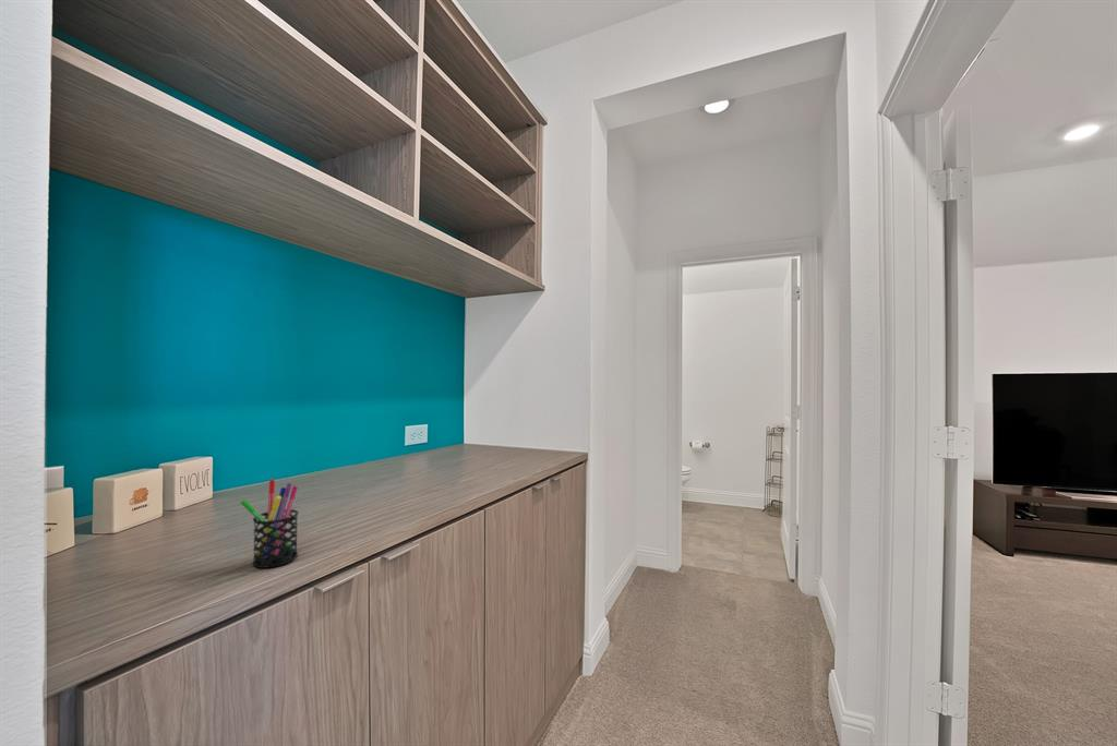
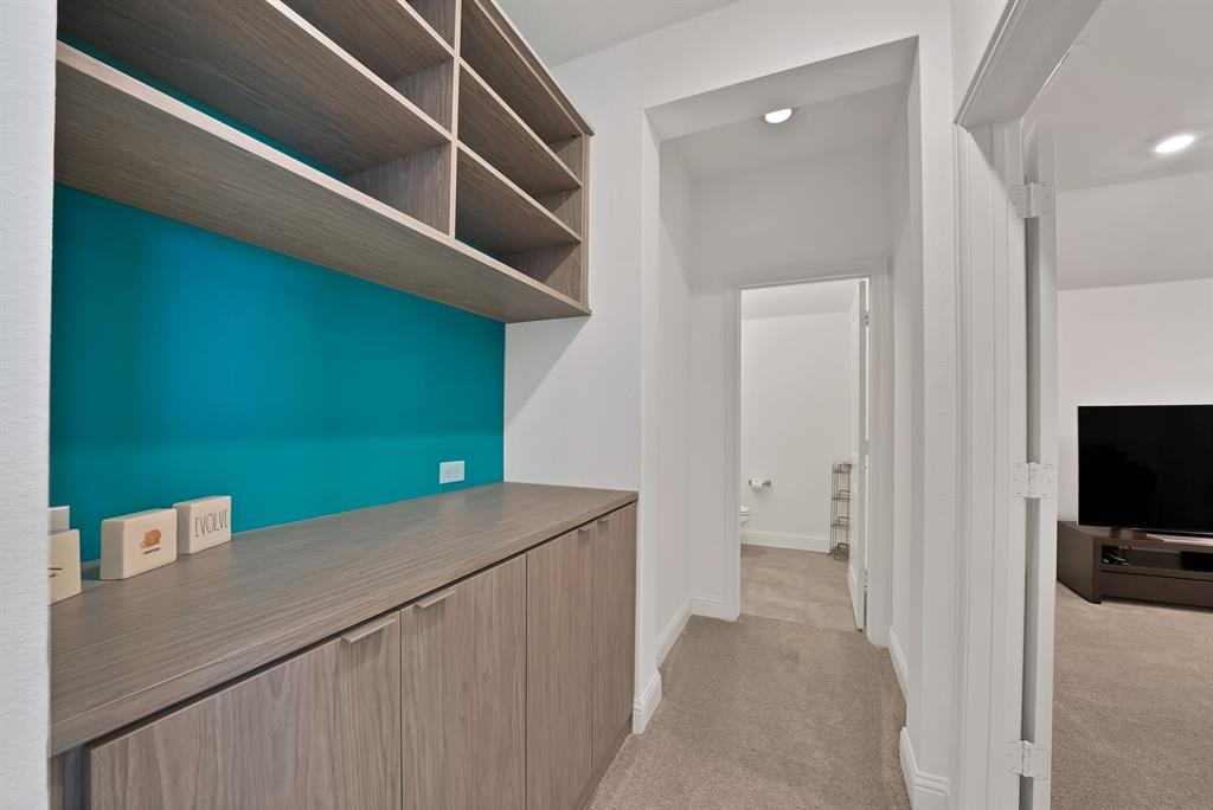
- pen holder (269, 521)
